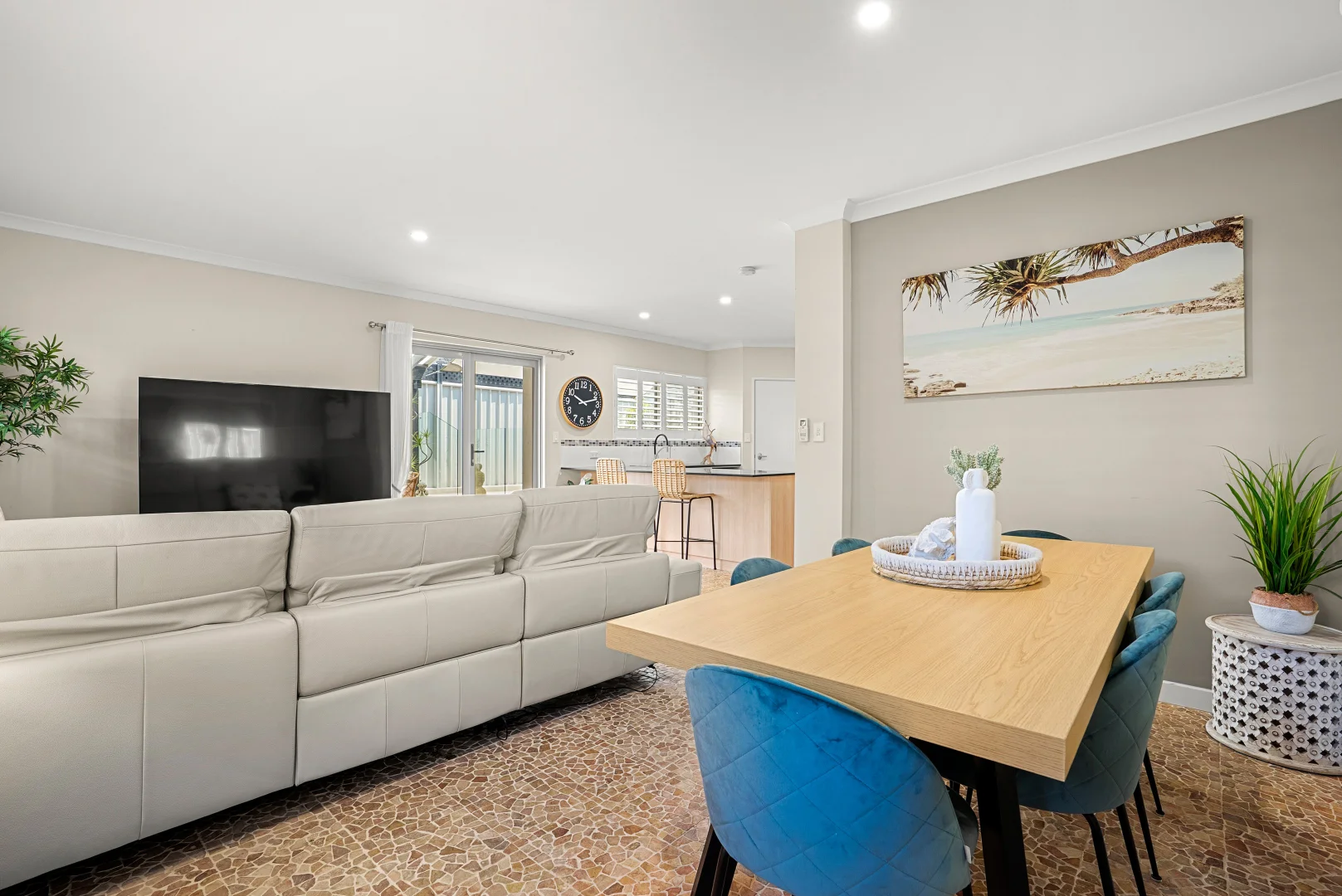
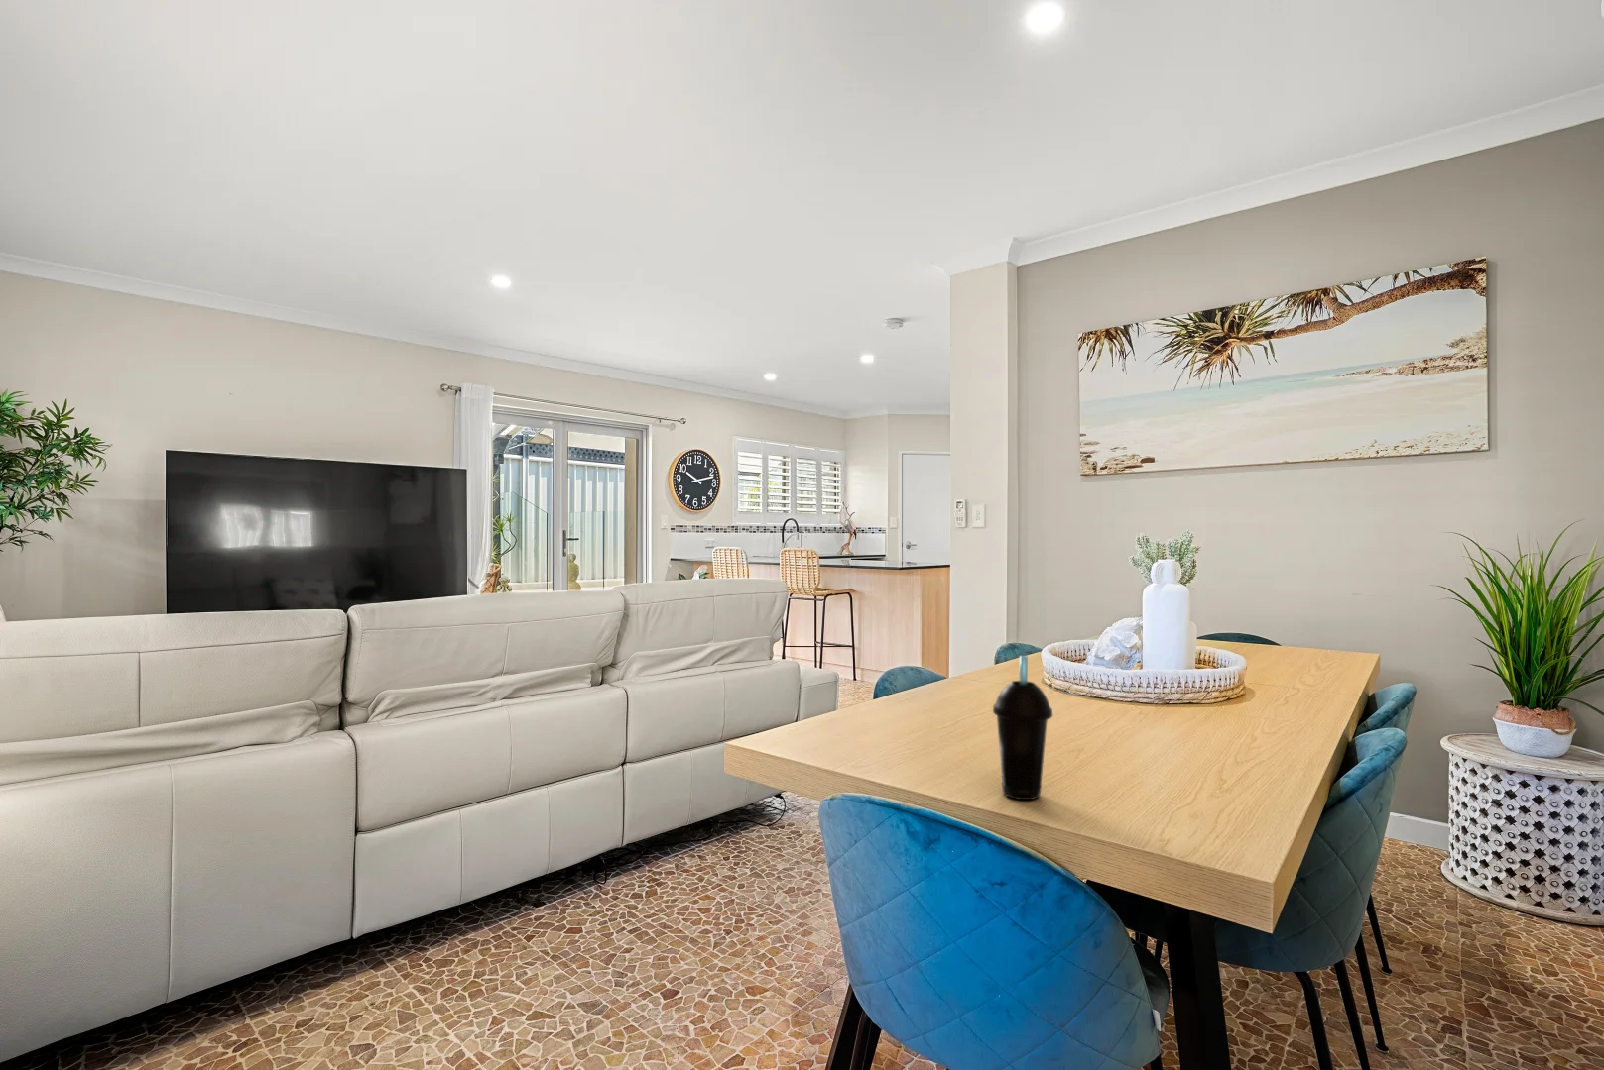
+ cup (1022, 724)
